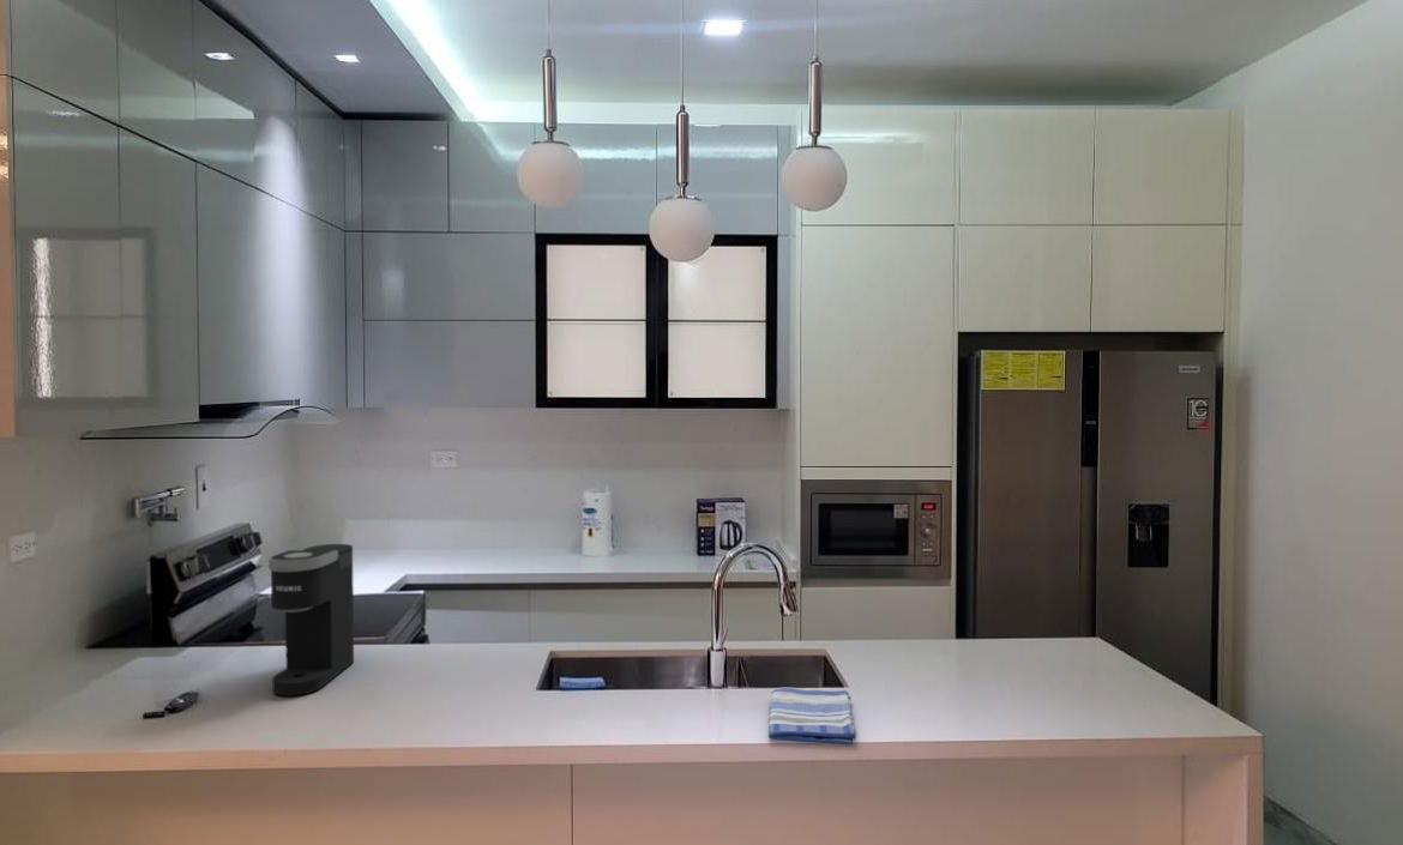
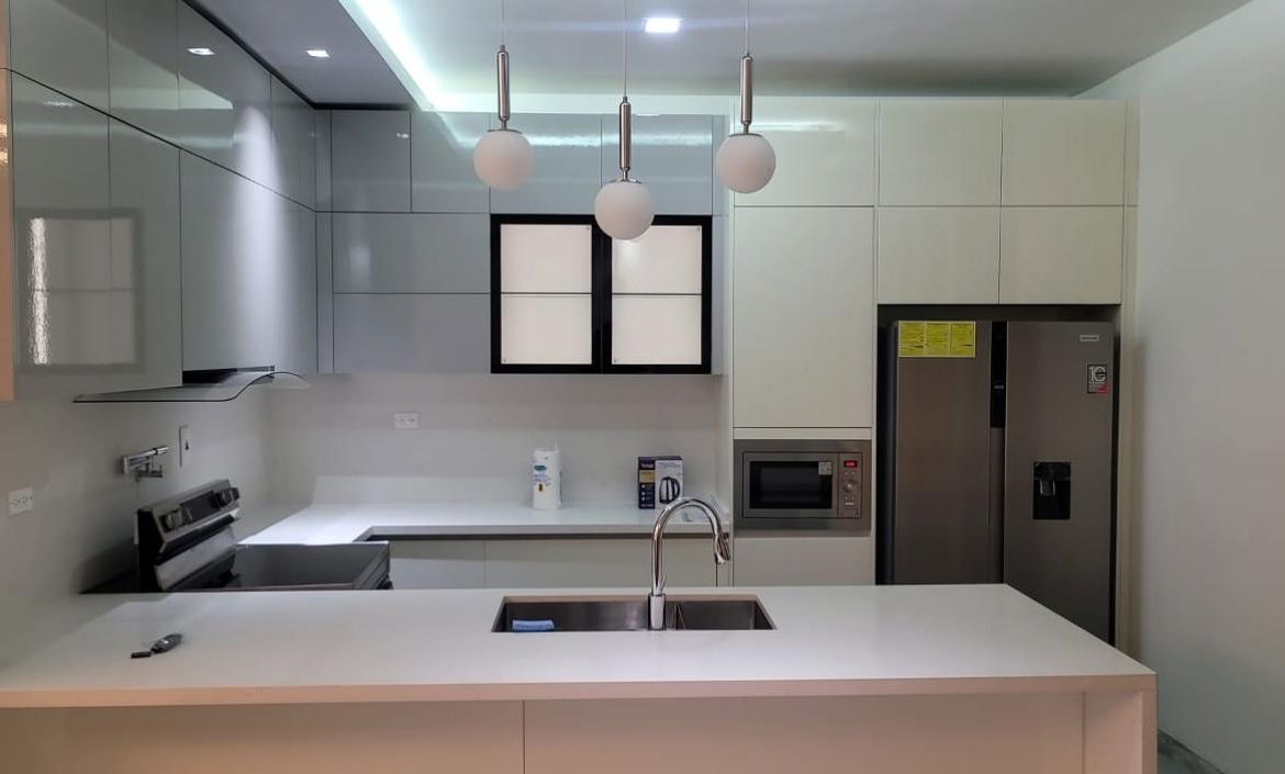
- coffee maker (313, 612)
- dish towel (811, 713)
